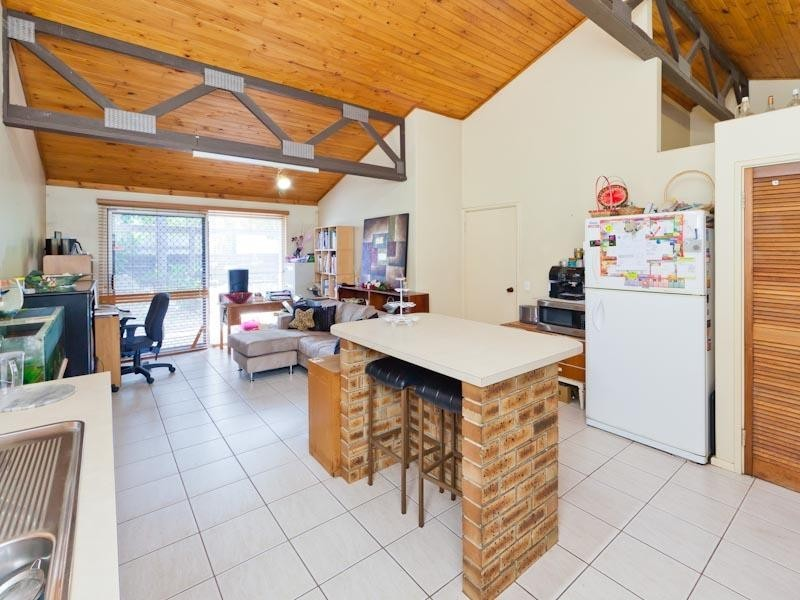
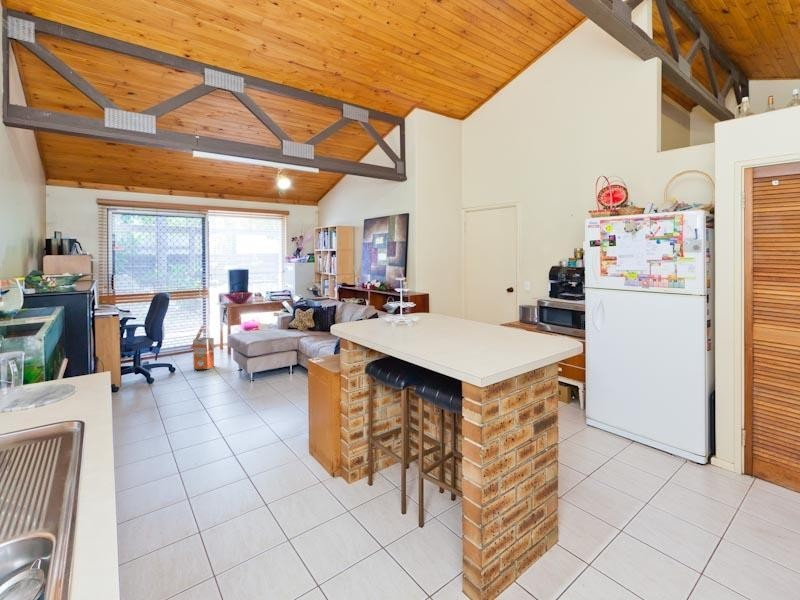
+ waste bin (203, 352)
